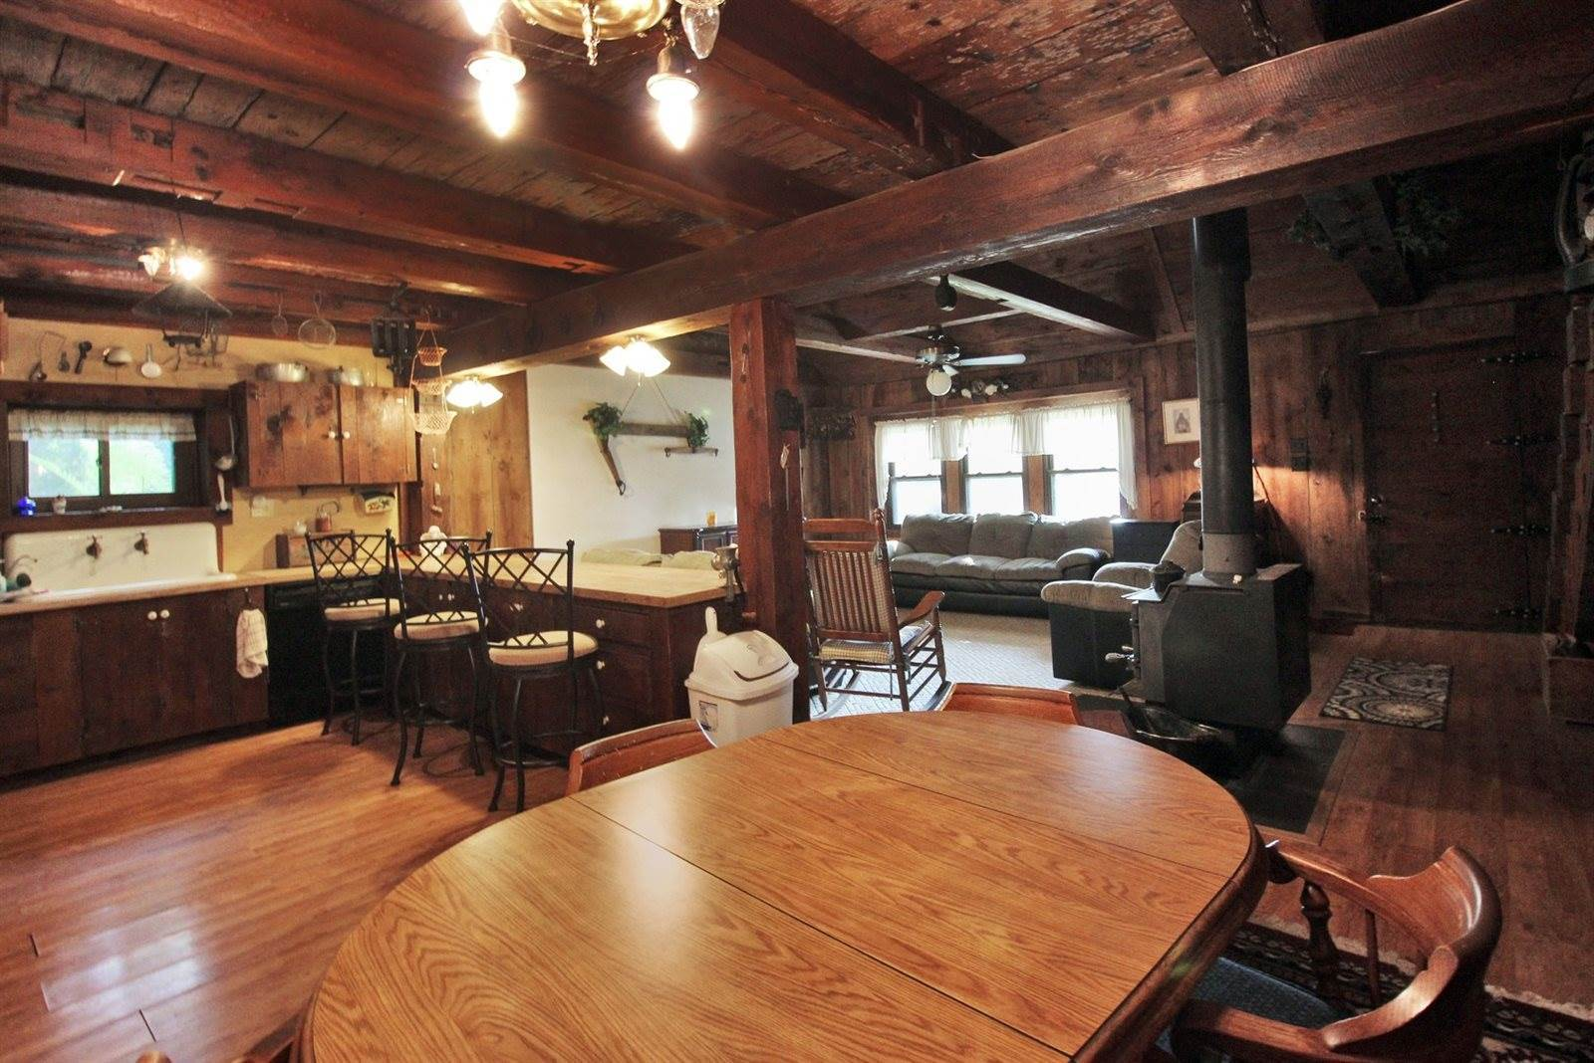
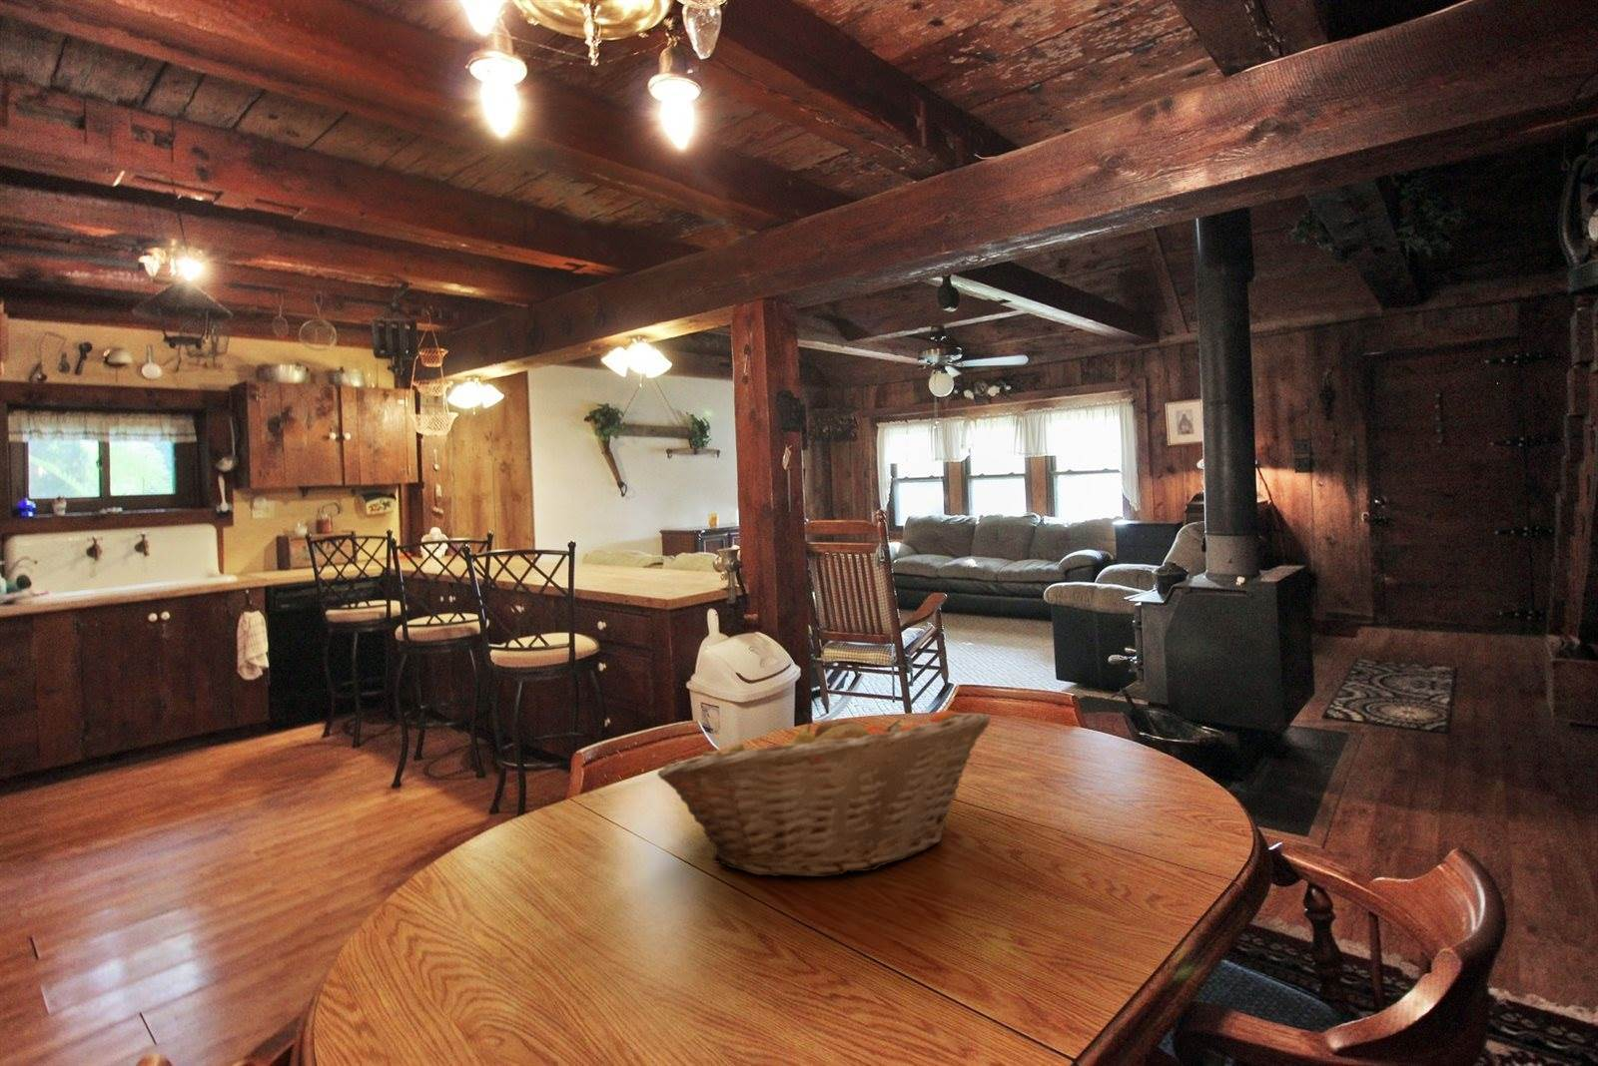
+ fruit basket (828, 772)
